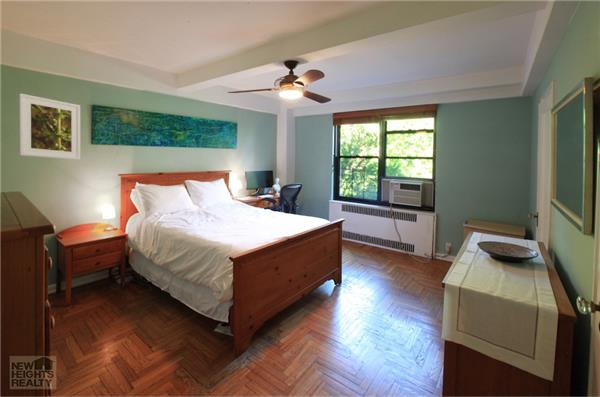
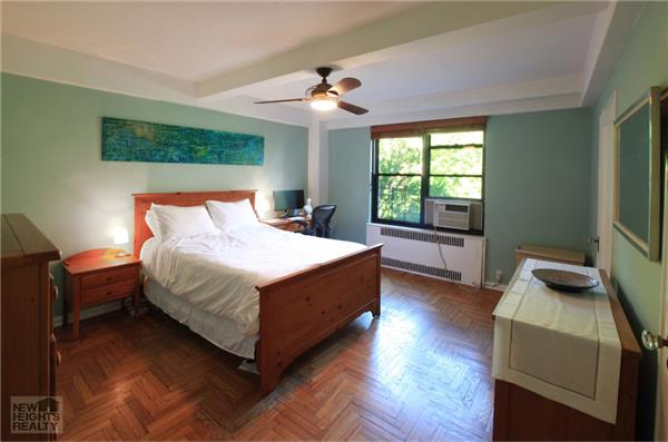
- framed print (51, 128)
